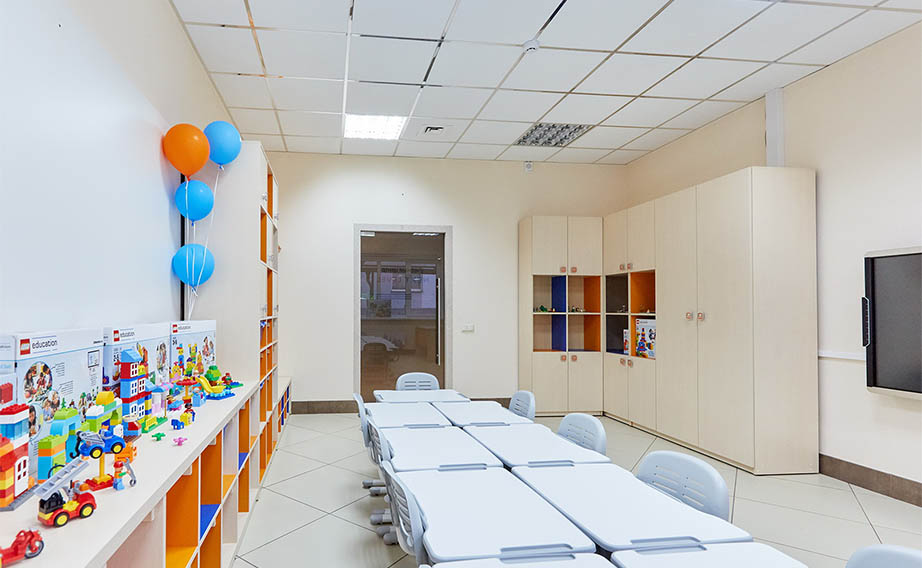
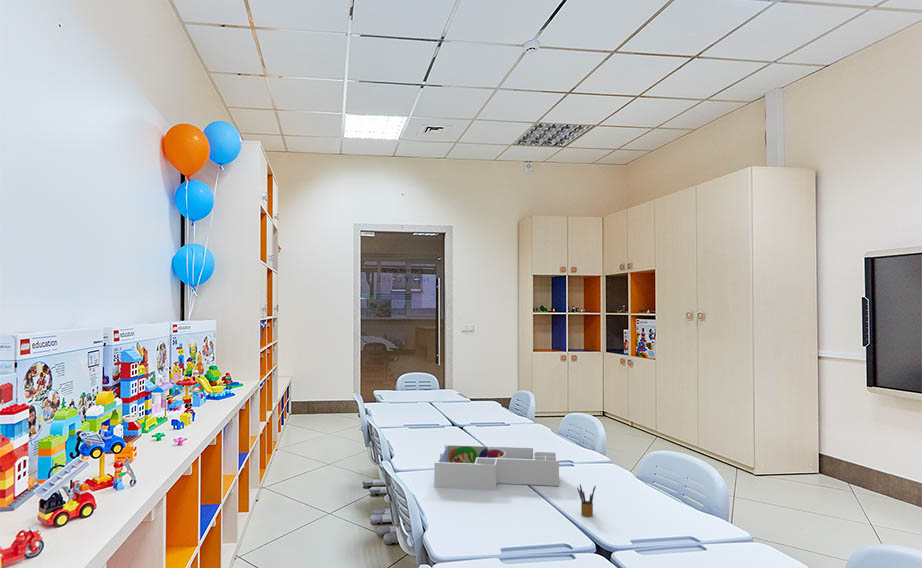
+ desk organizer (498, 467)
+ pencil box (587, 501)
